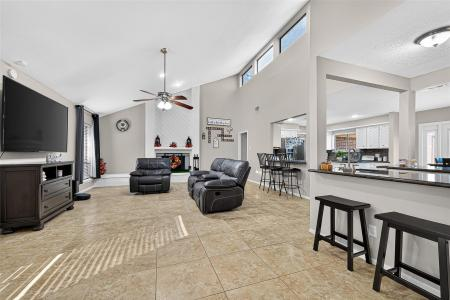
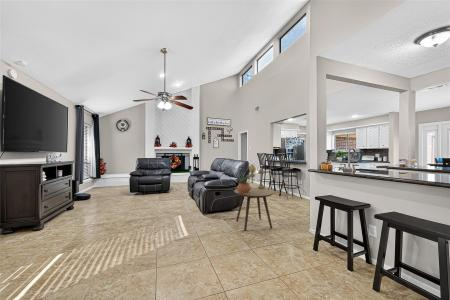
+ side table (258, 207)
+ table lamp (254, 176)
+ potted plant (243, 182)
